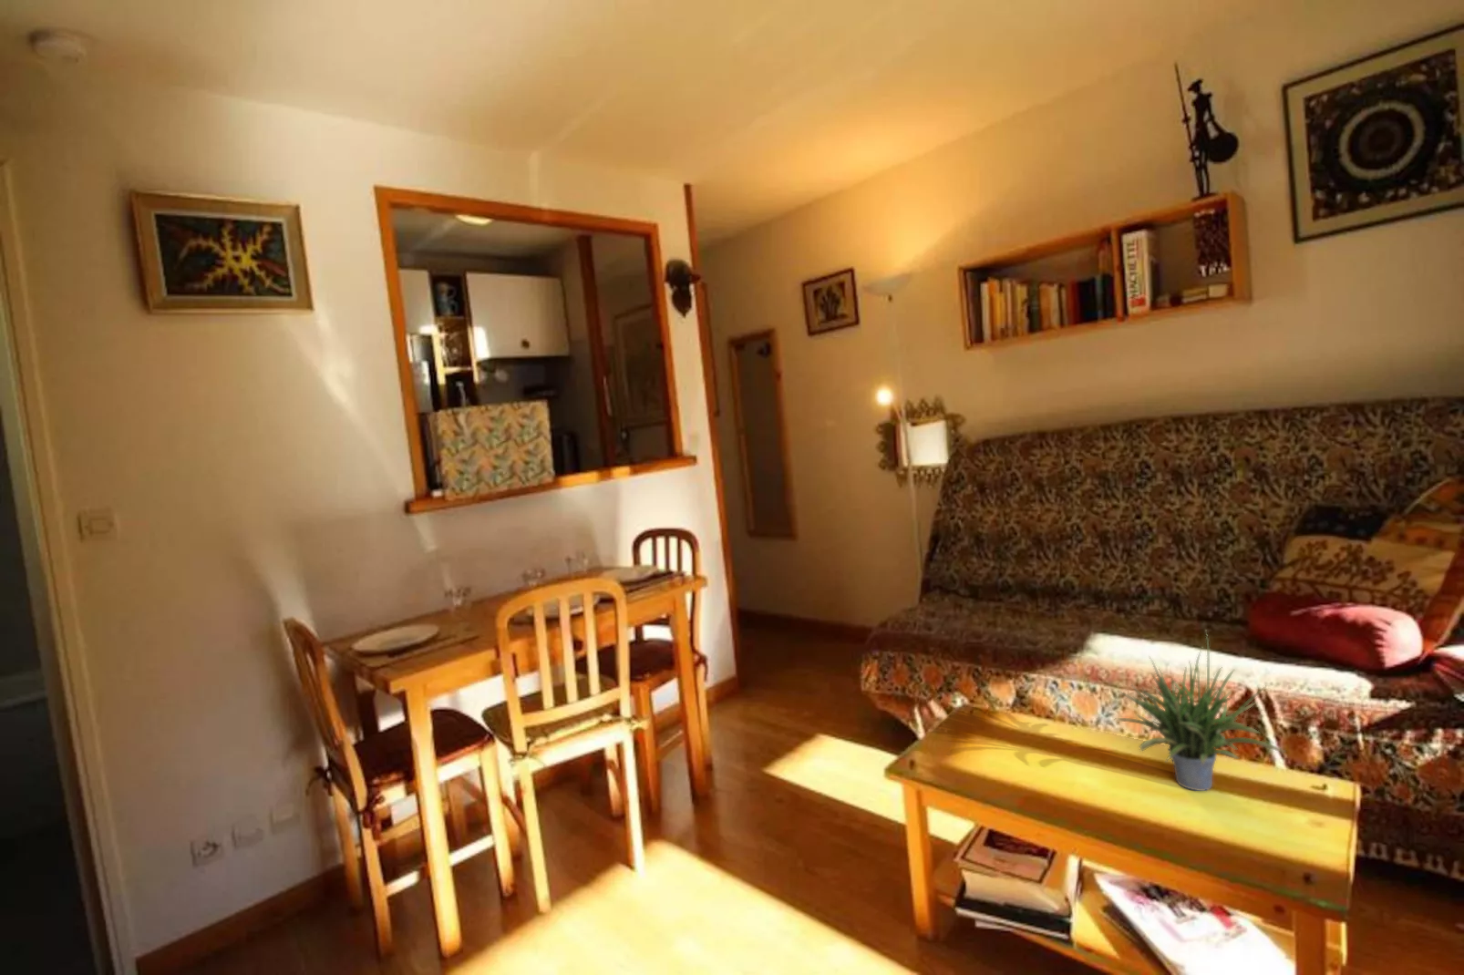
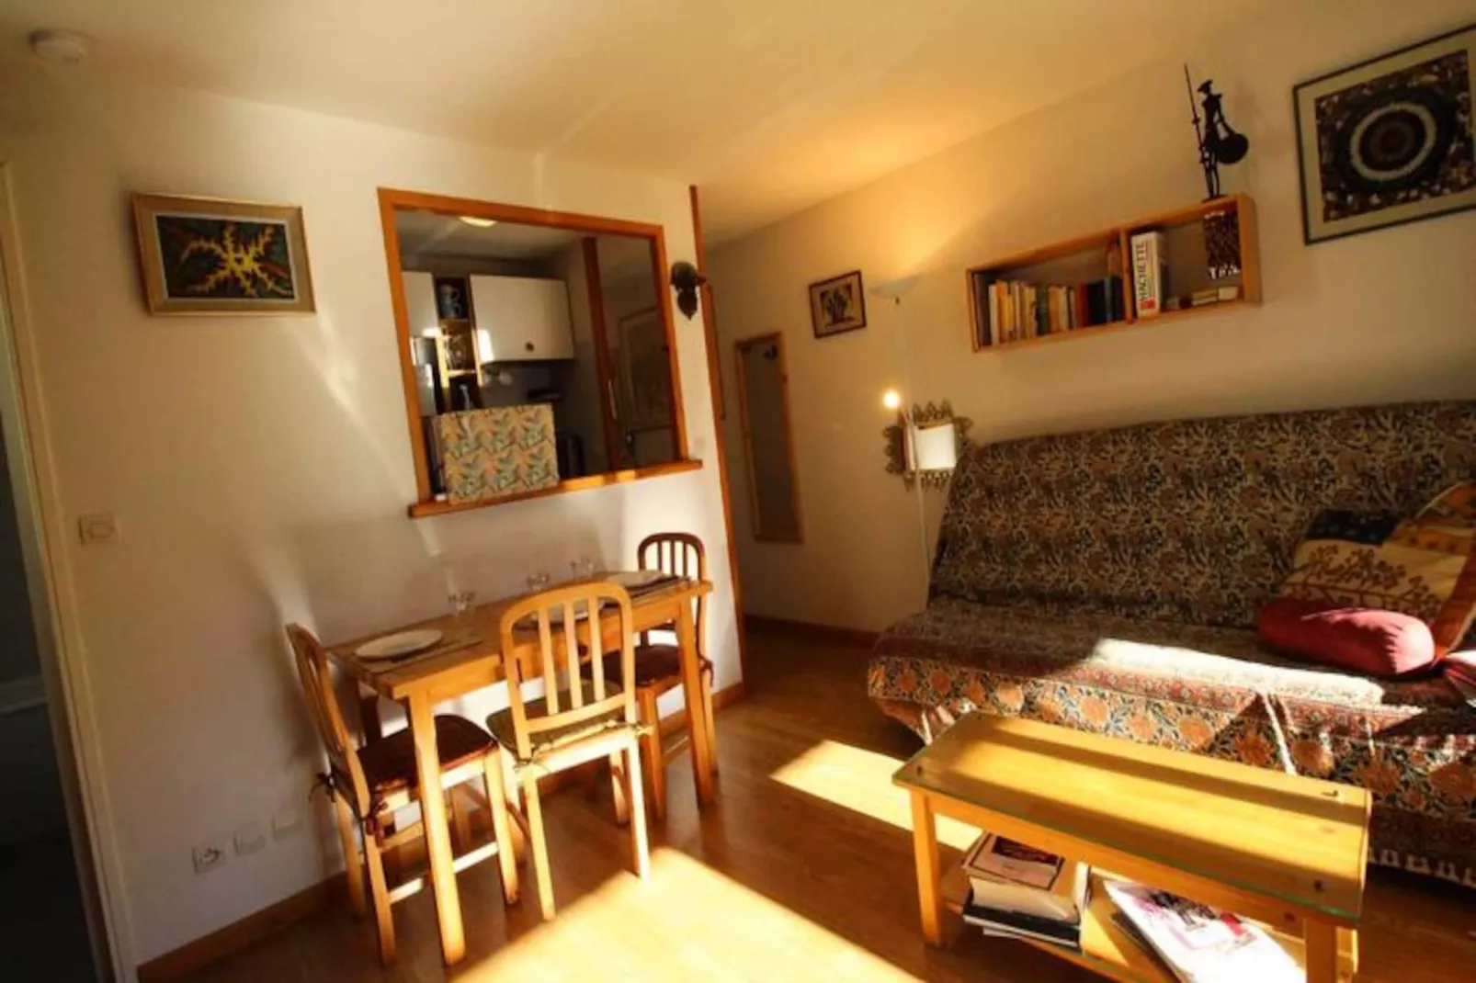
- potted plant (1197, 715)
